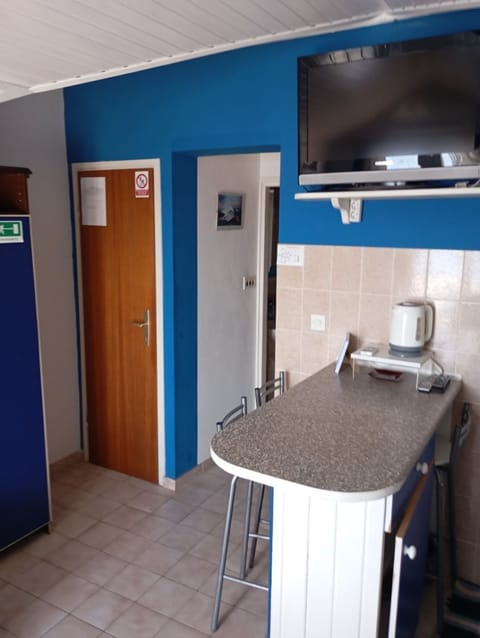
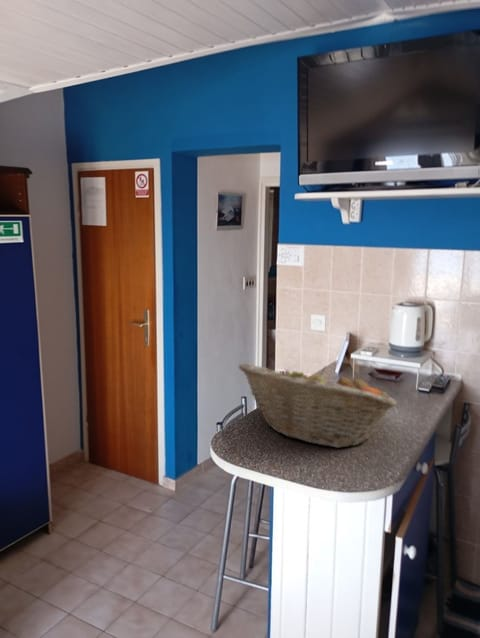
+ fruit basket (313, 395)
